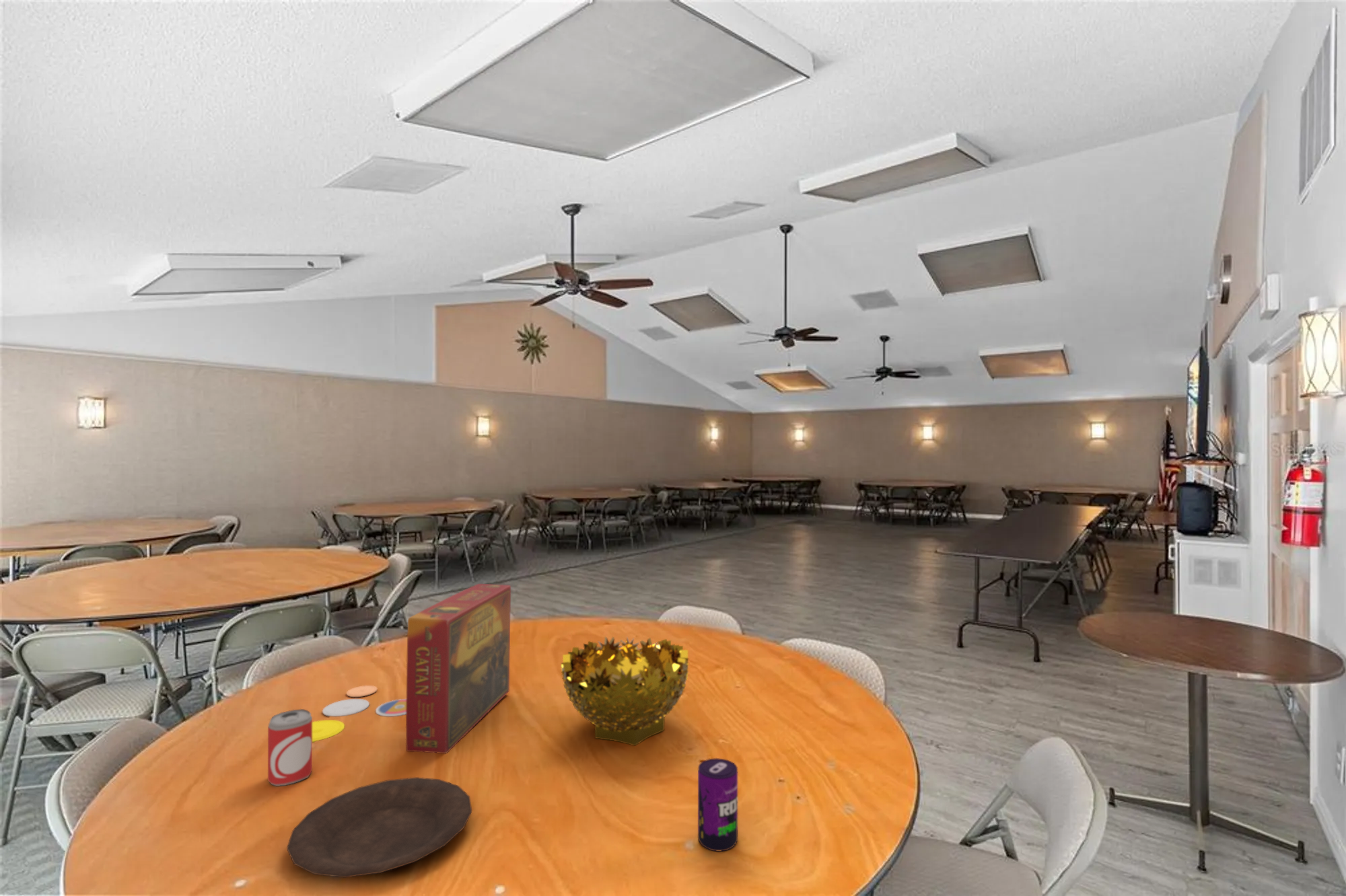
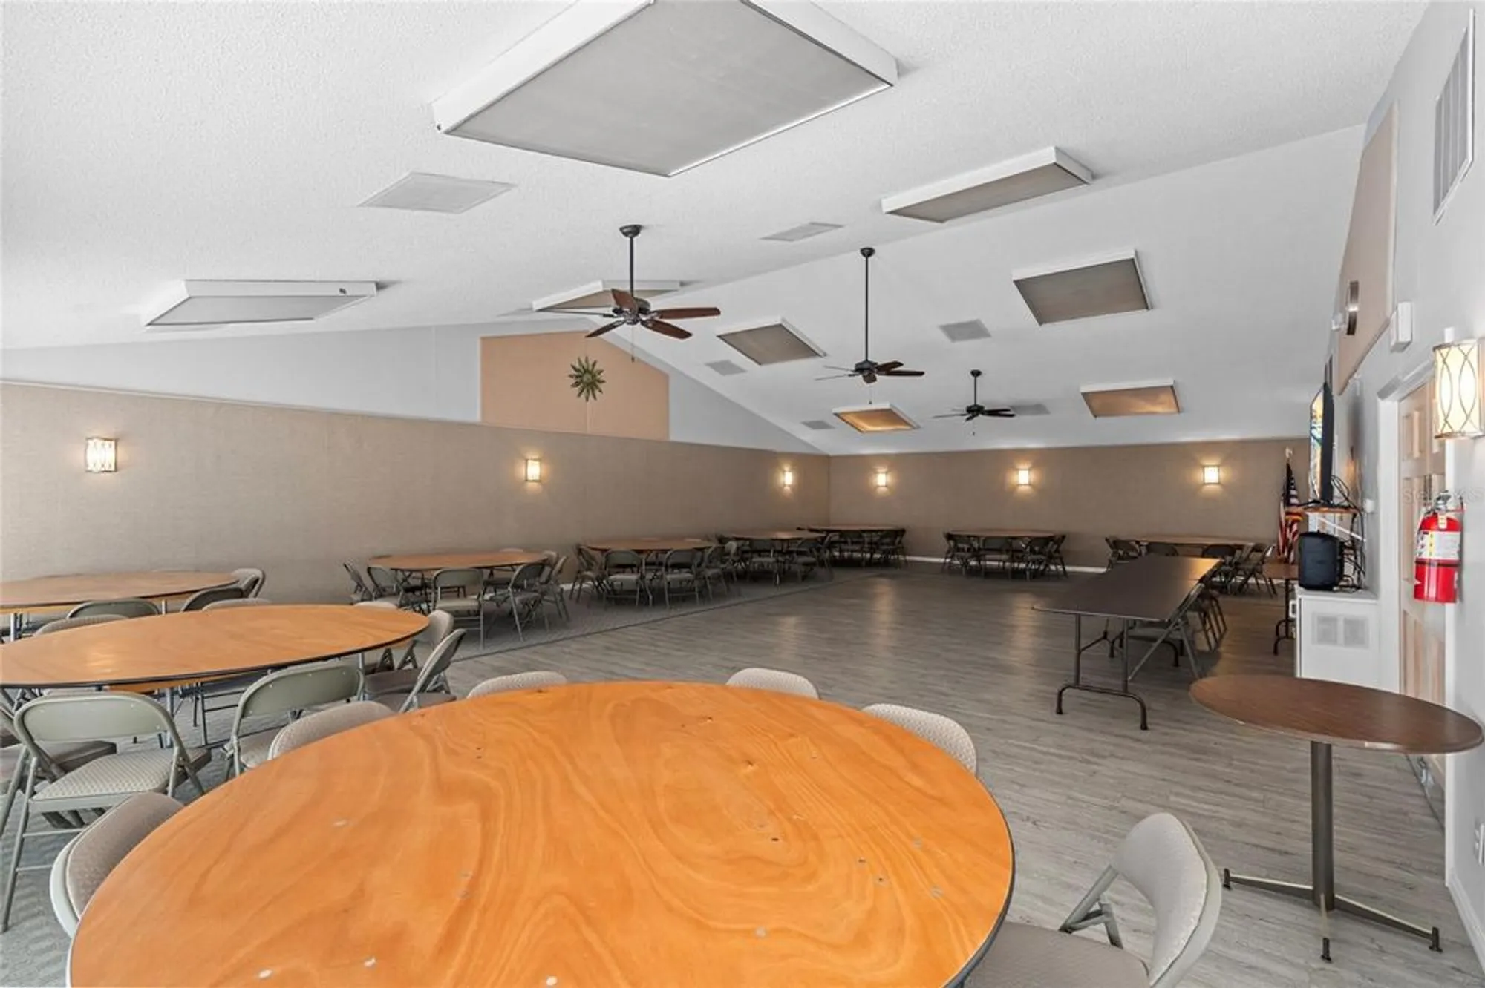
- beverage can (717, 803)
- plate (365, 709)
- board game (464, 659)
- beer can (290, 746)
- plate (384, 827)
- decorative bowl (625, 688)
